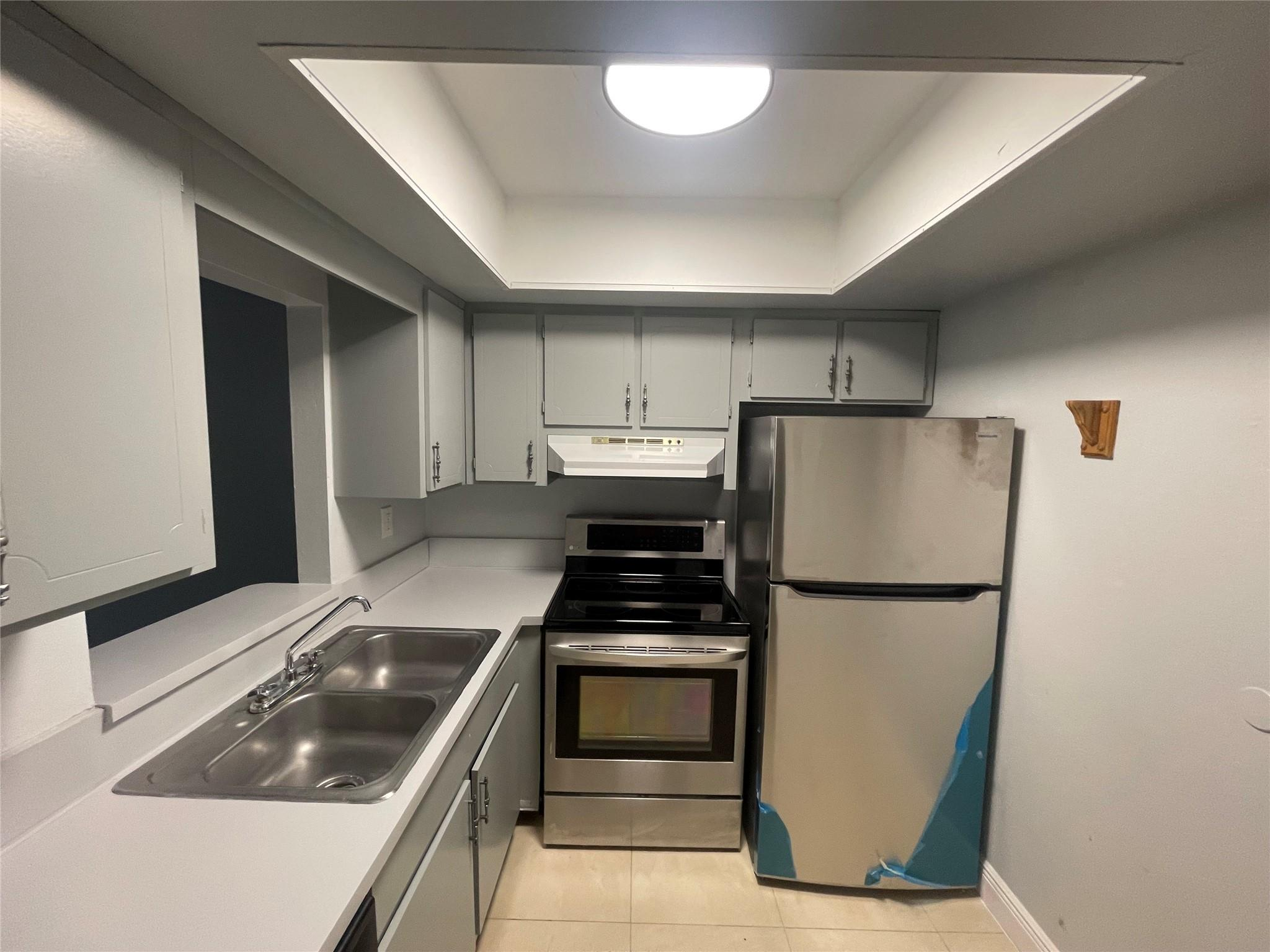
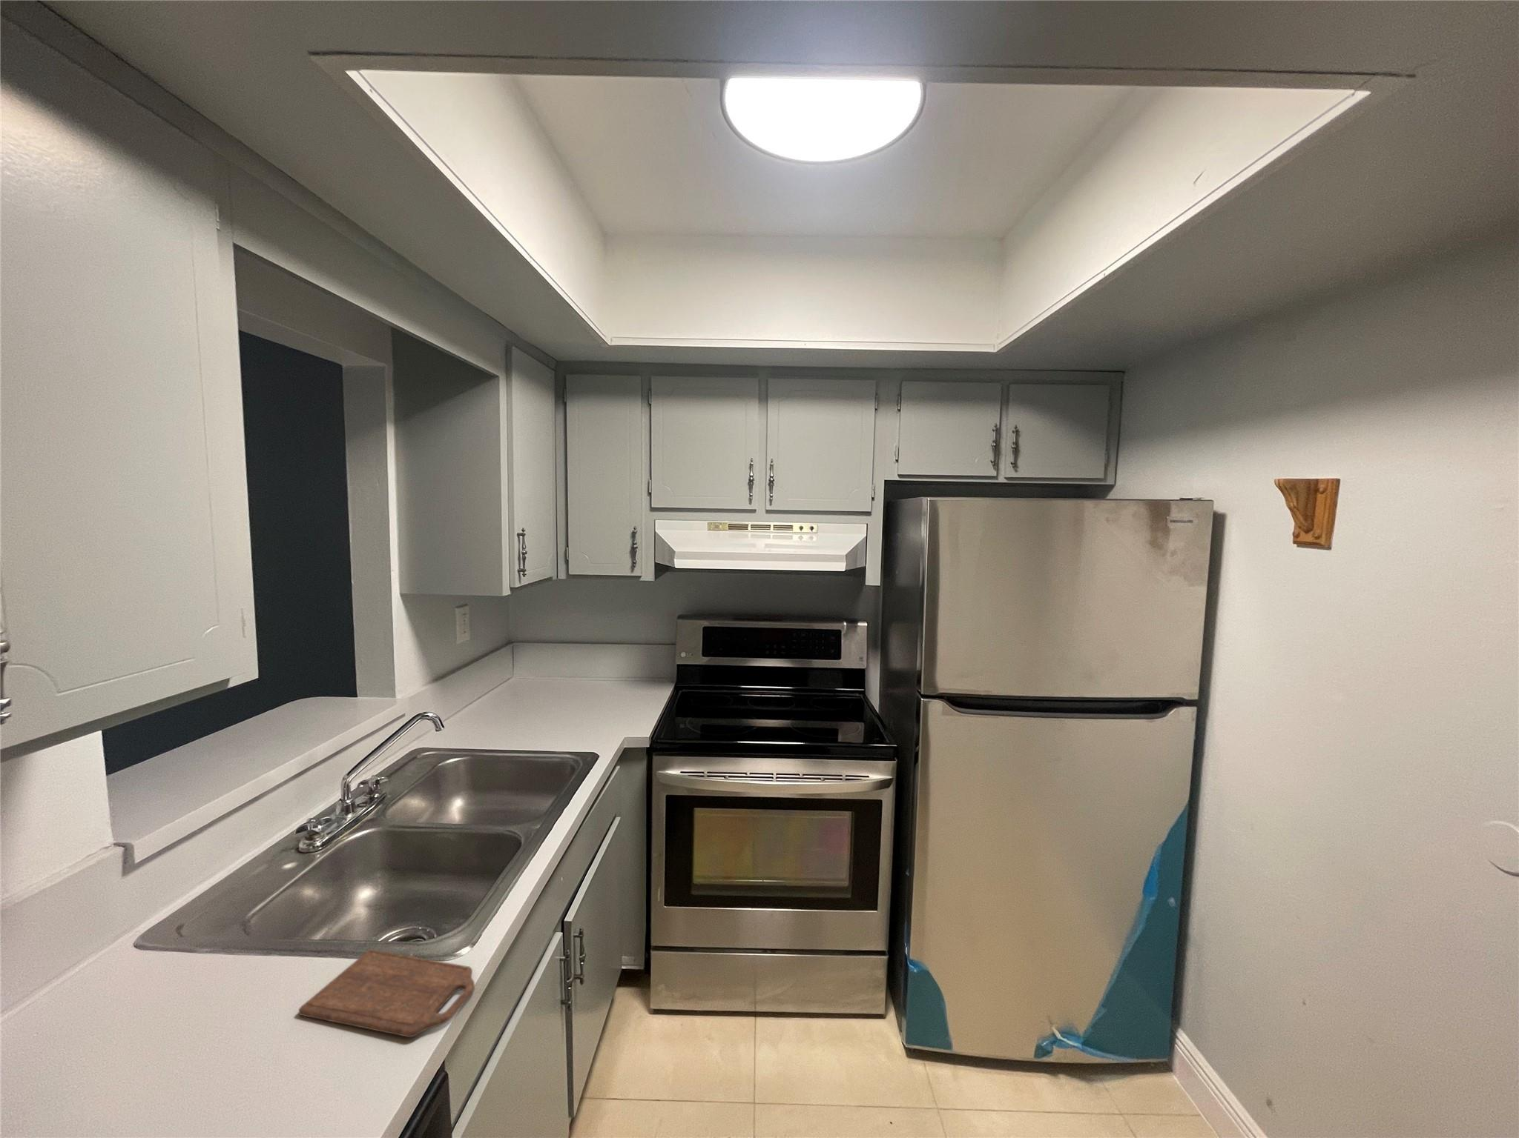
+ cutting board (397, 991)
